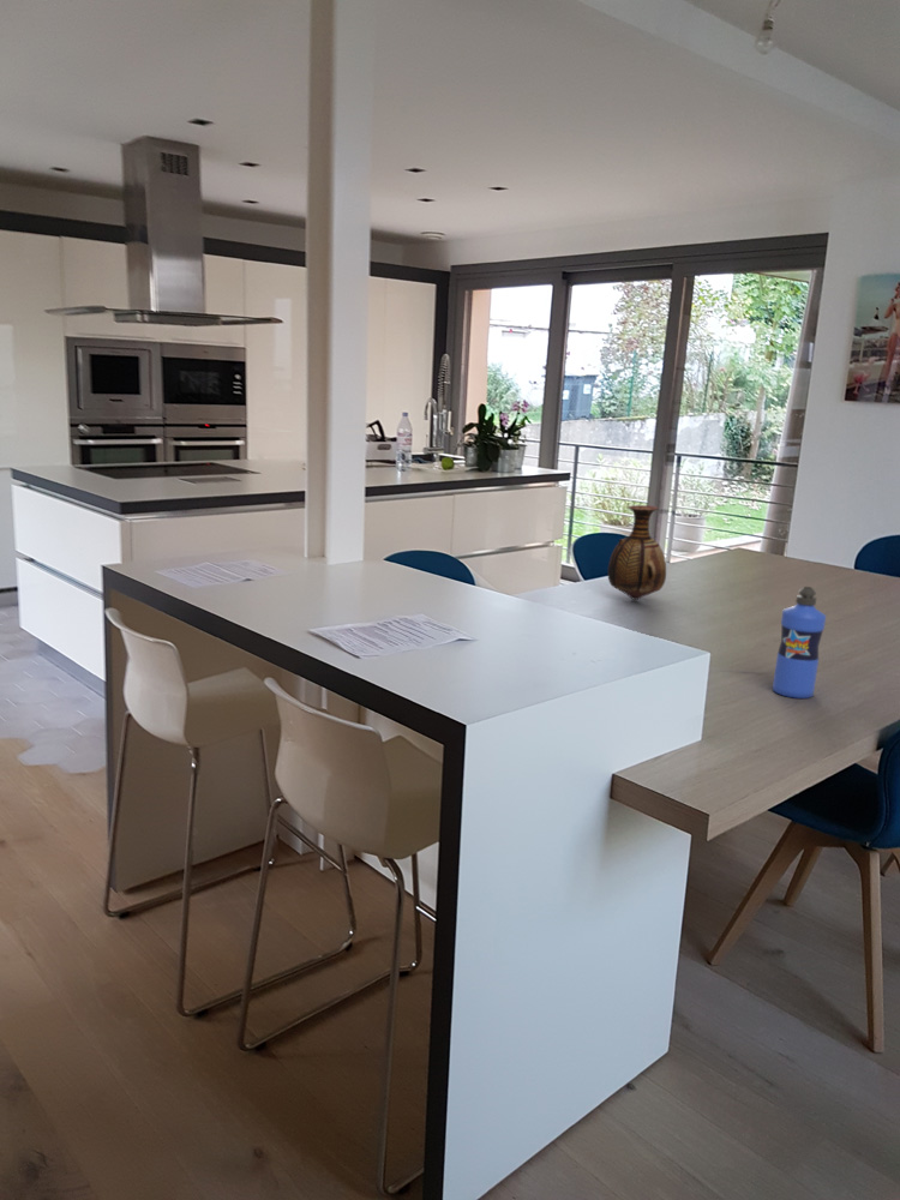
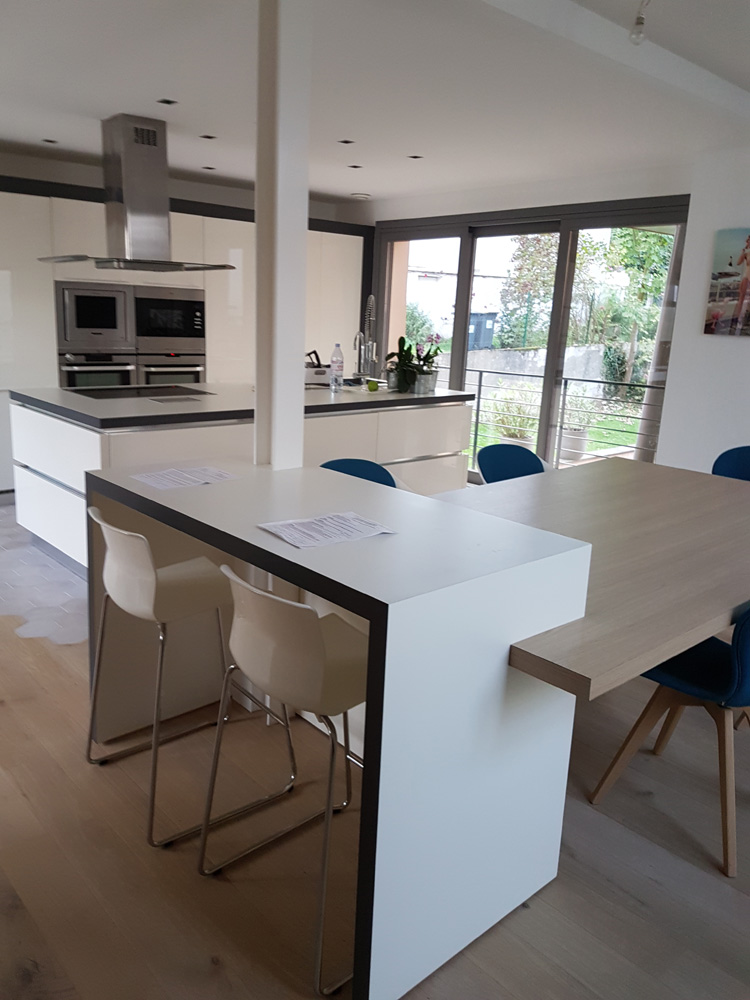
- vase (638, 553)
- water bottle (799, 640)
